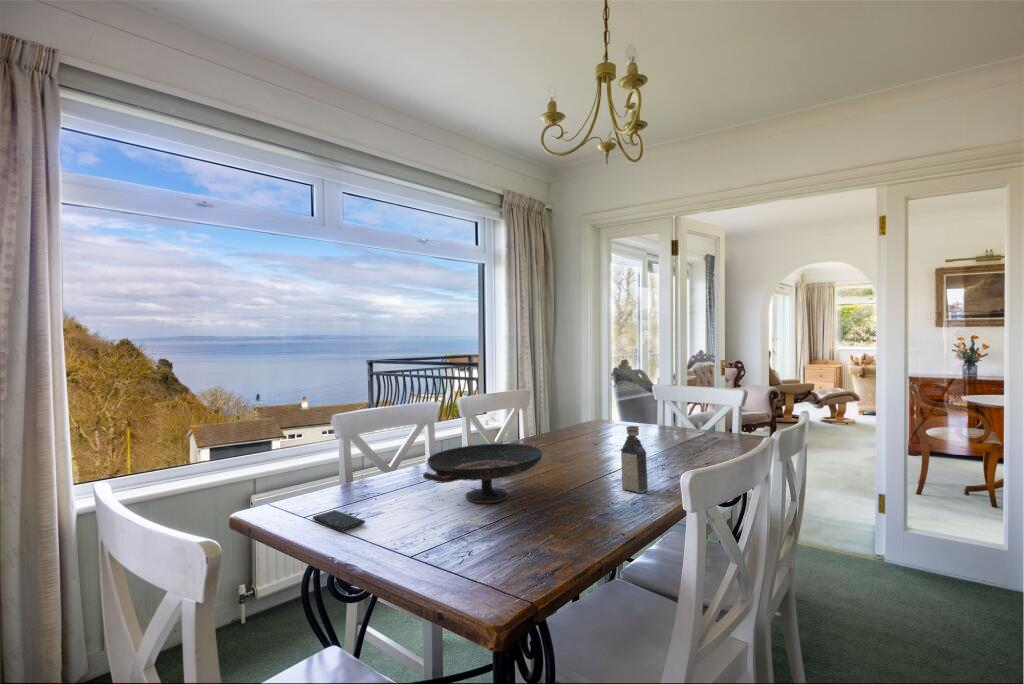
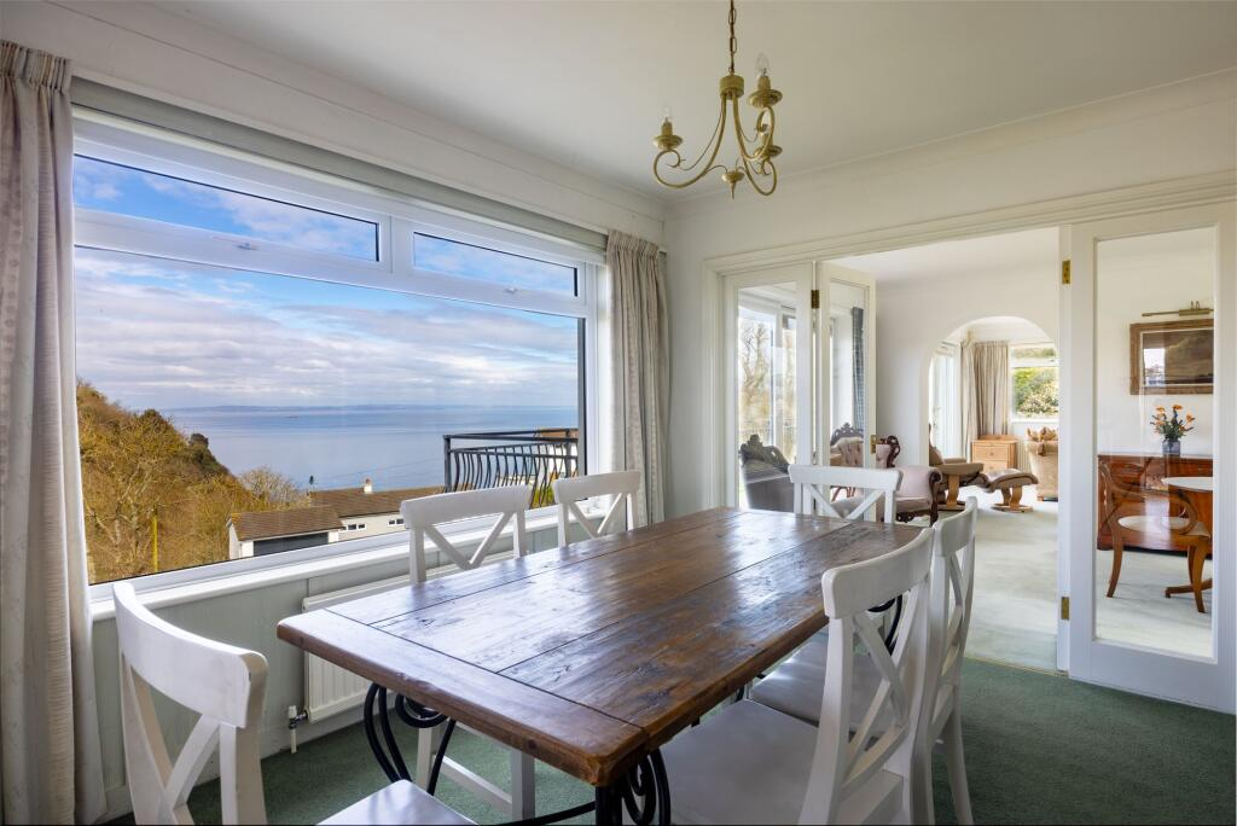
- bottle (634, 458)
- decorative bowl (486, 474)
- smartphone (338, 519)
